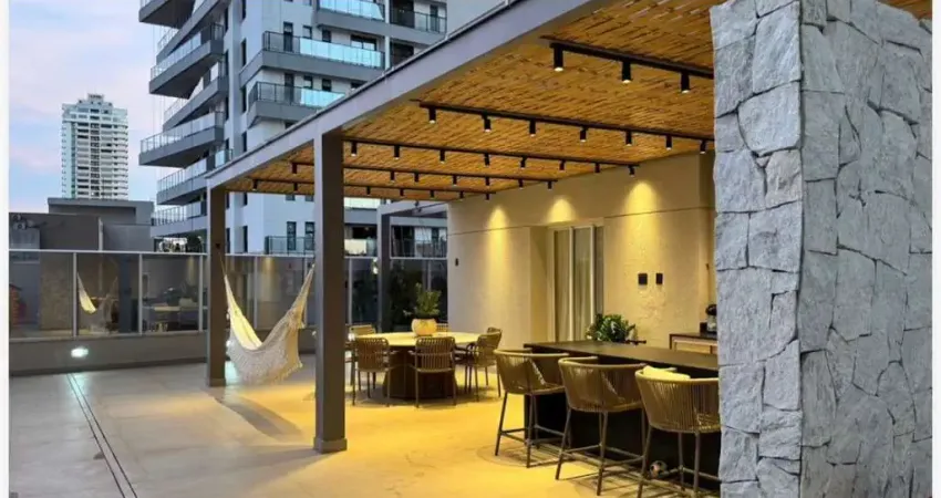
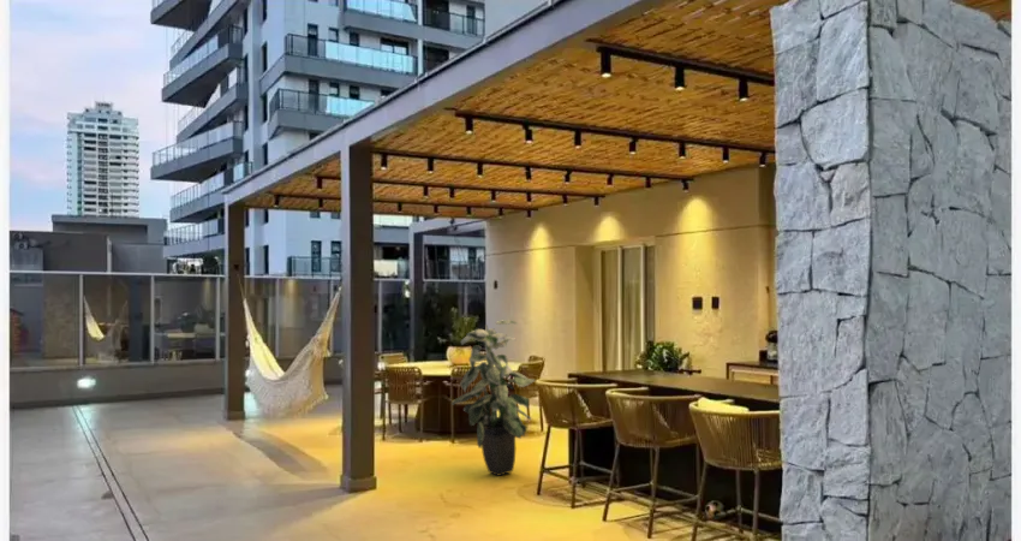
+ indoor plant (497, 397)
